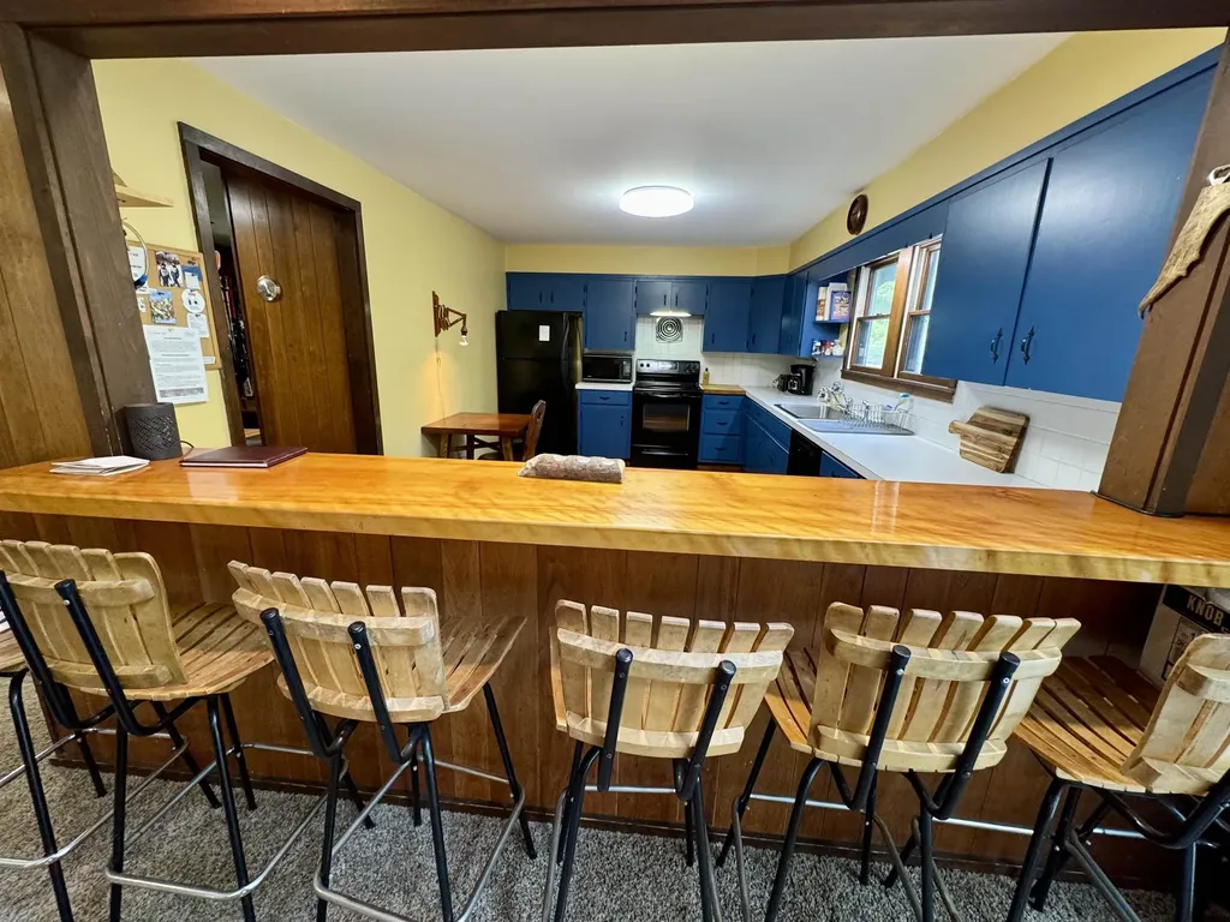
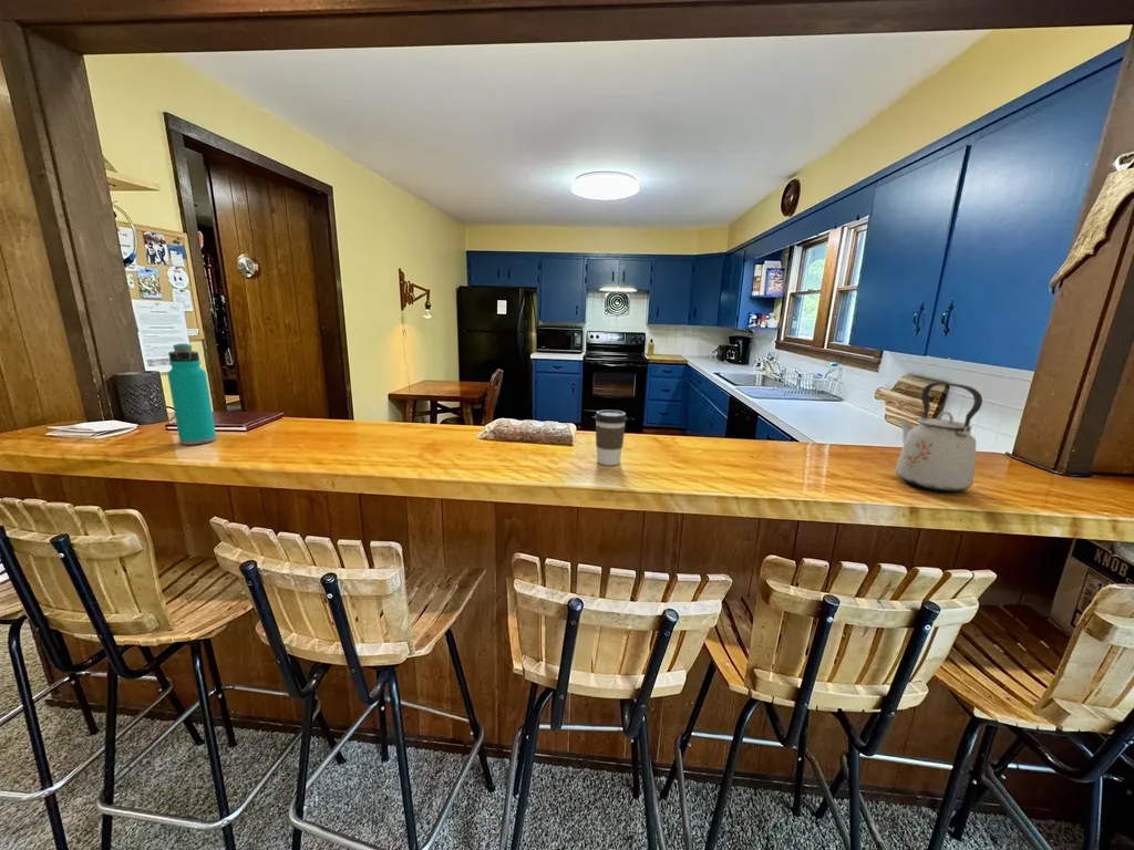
+ coffee cup (609, 437)
+ water bottle (190, 393)
+ kettle (931, 432)
